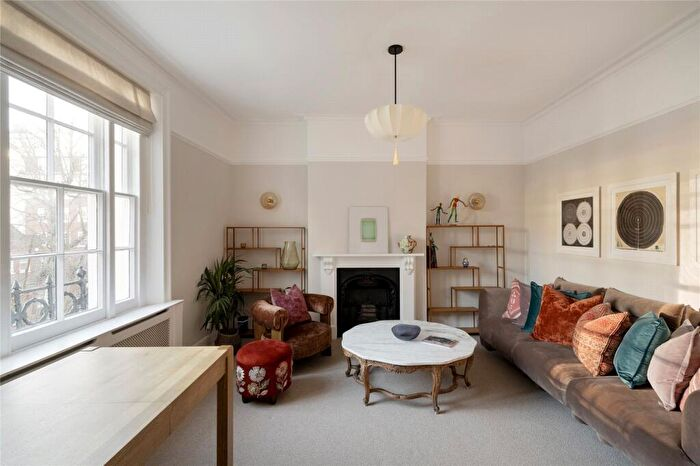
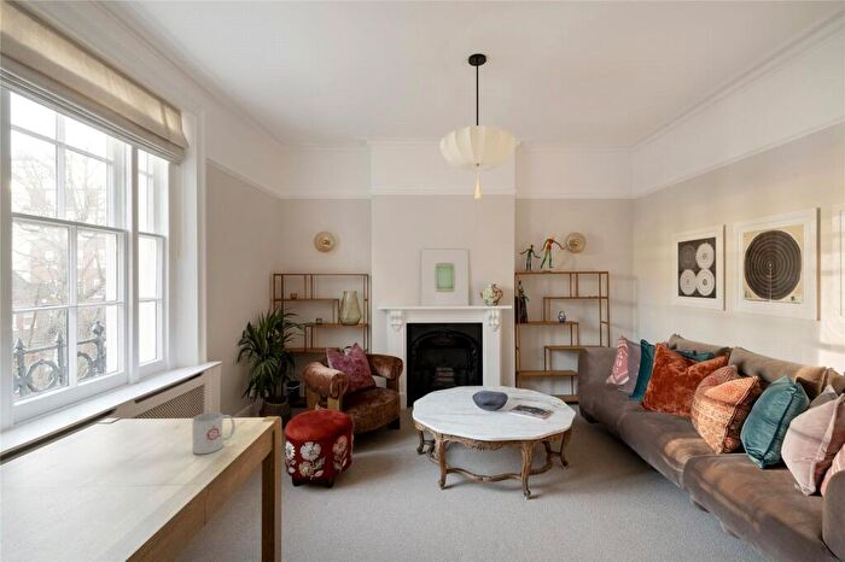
+ mug (214, 431)
